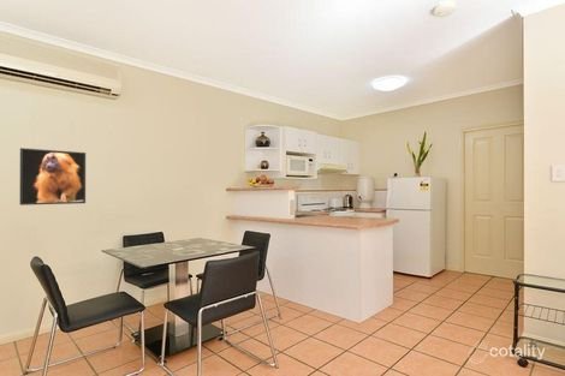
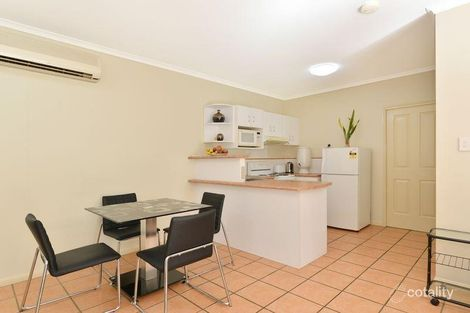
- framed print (54, 177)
